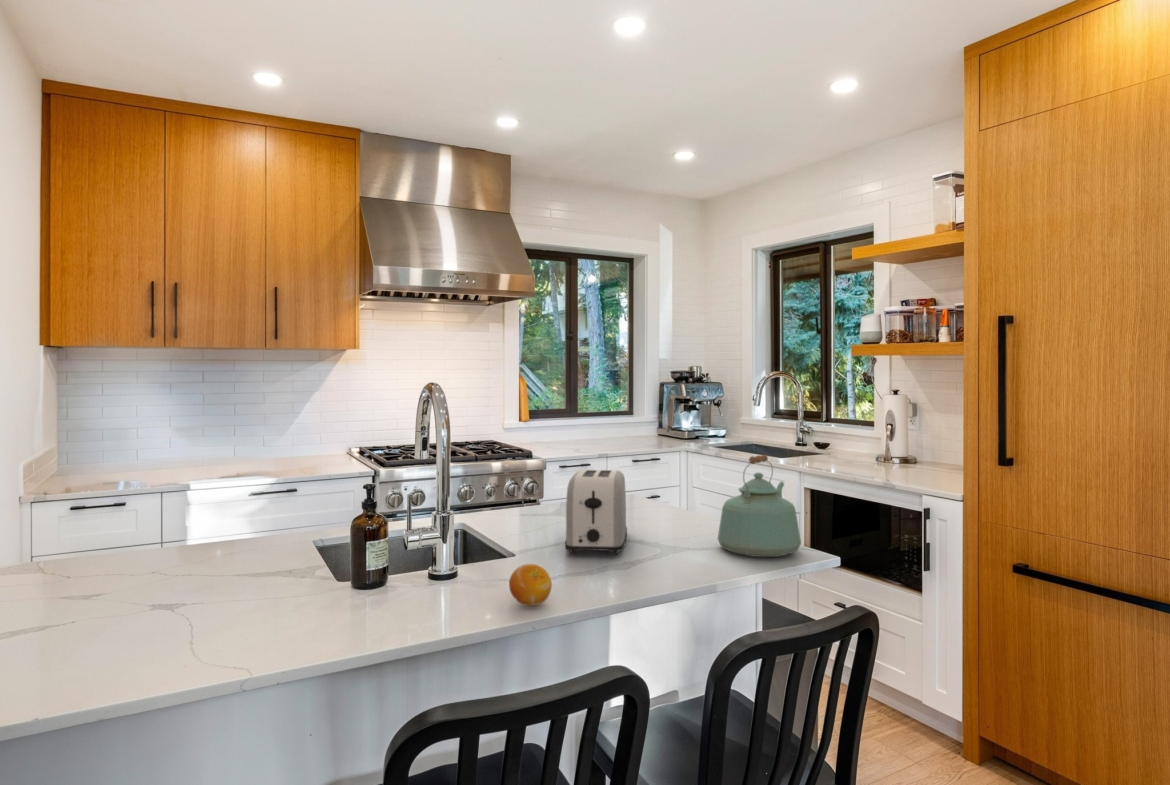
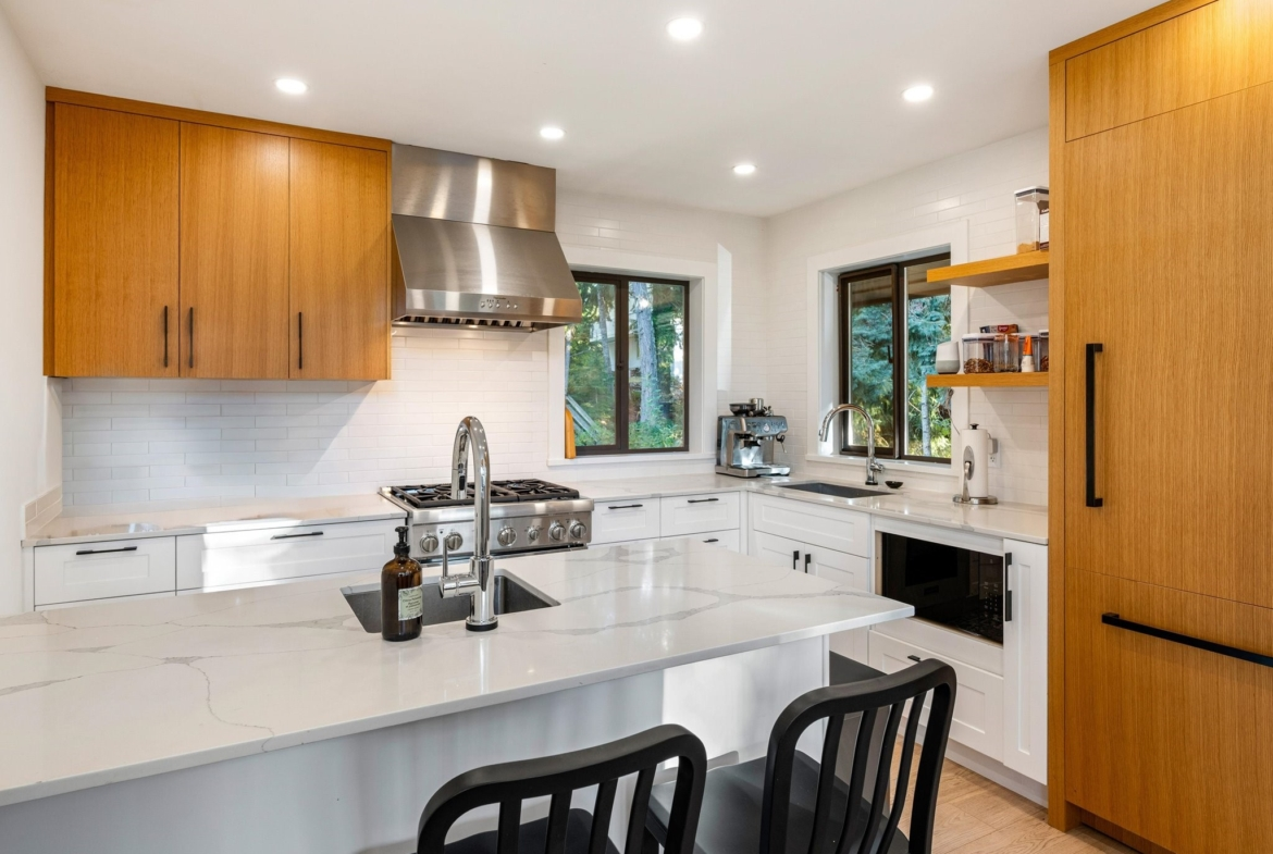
- fruit (530, 584)
- toaster (597, 508)
- kettle (762, 501)
